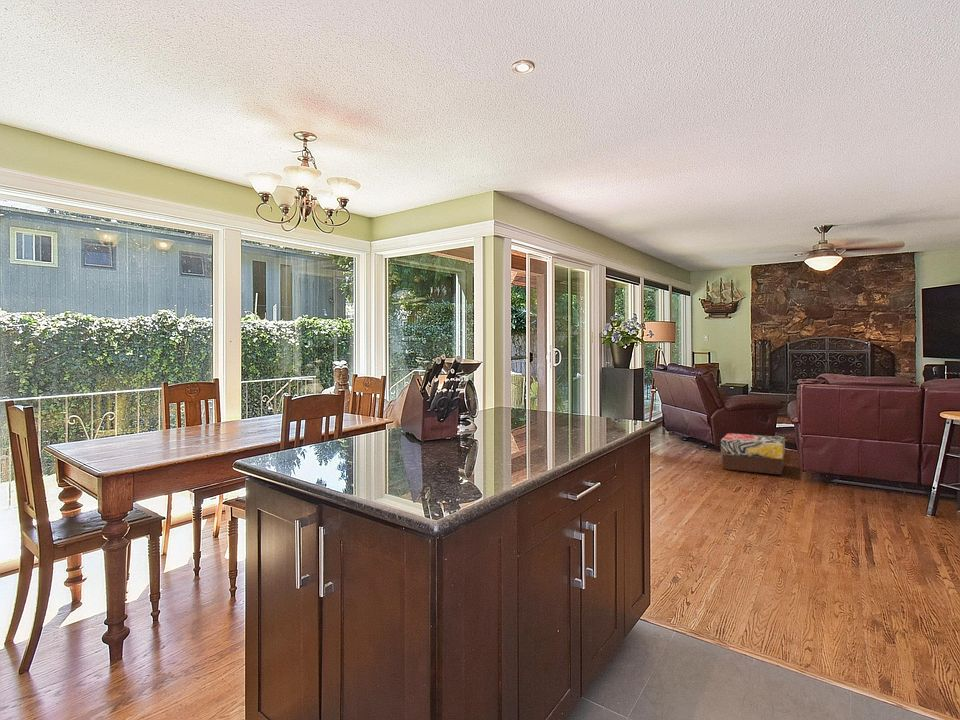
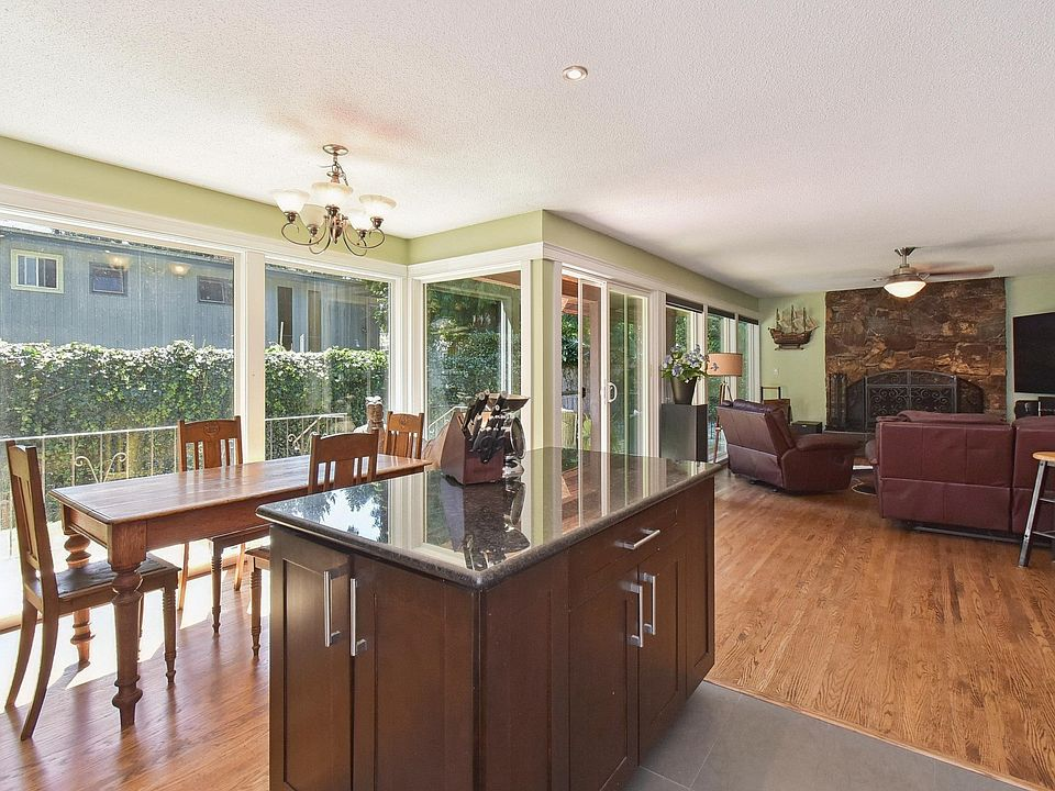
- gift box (753, 452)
